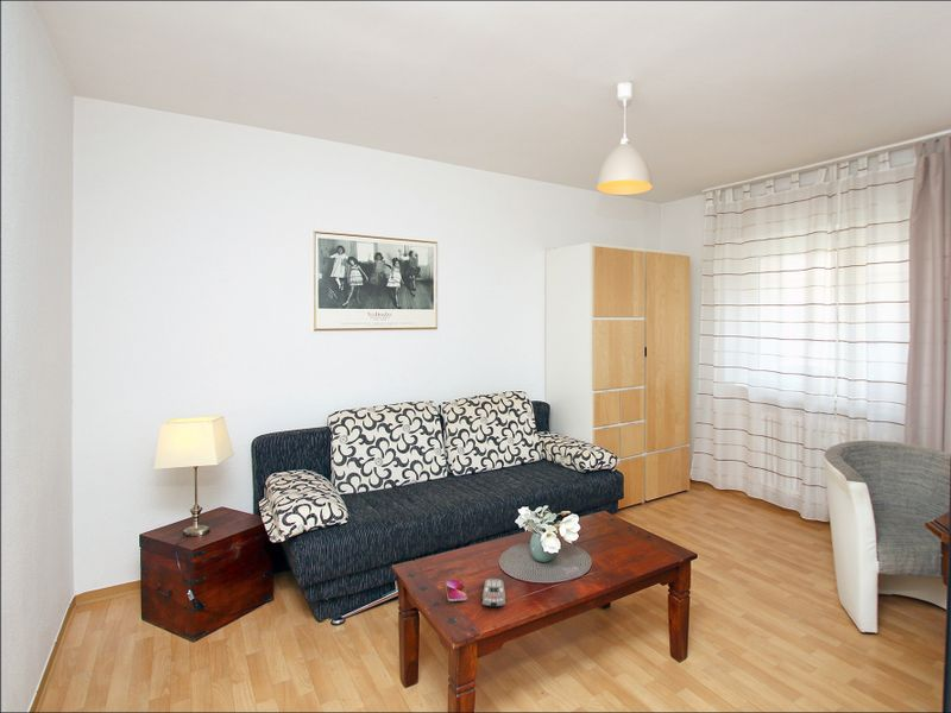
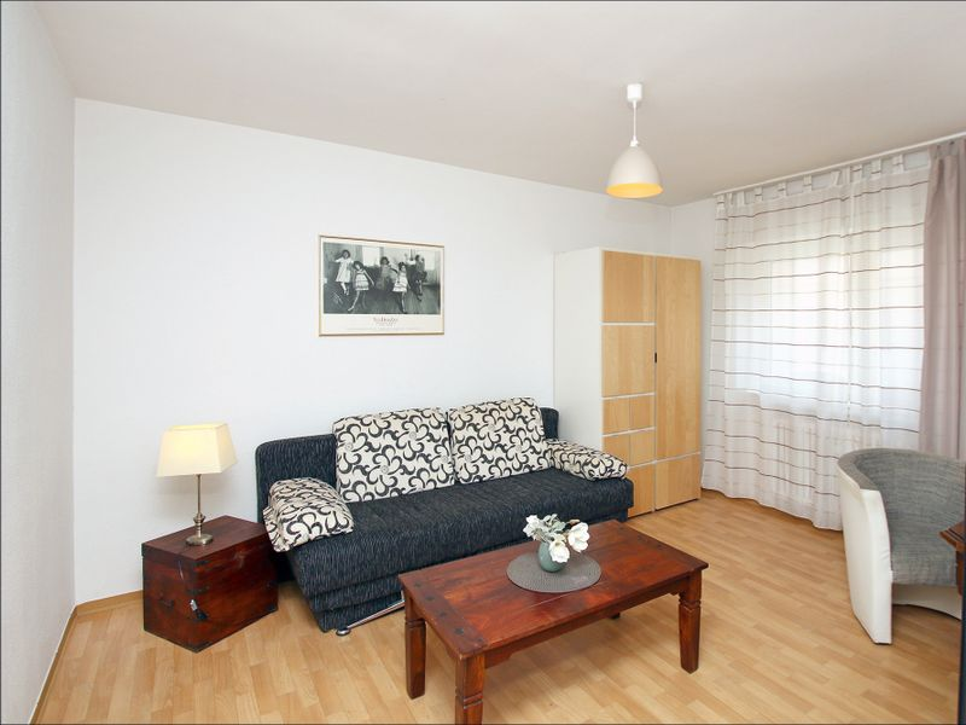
- smartphone (455, 589)
- remote control (493, 592)
